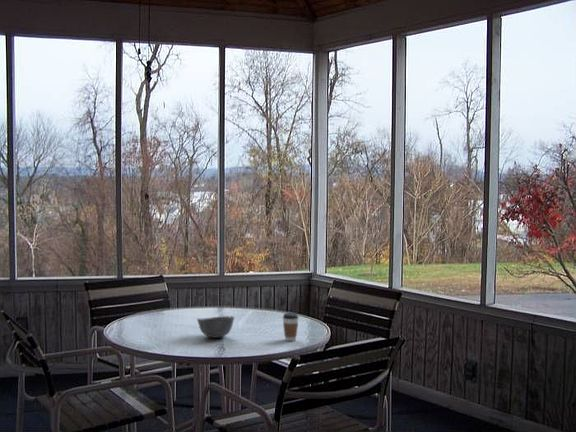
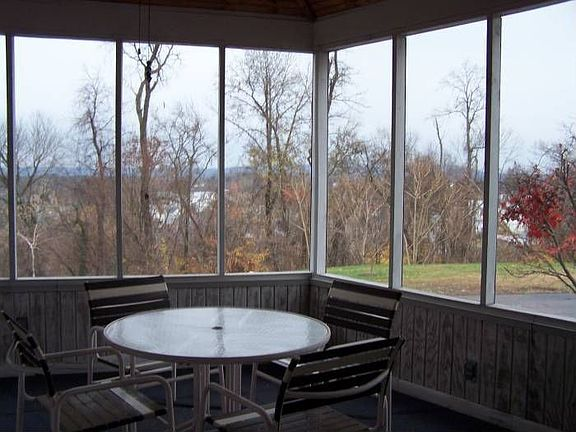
- bowl (215, 326)
- coffee cup (290, 326)
